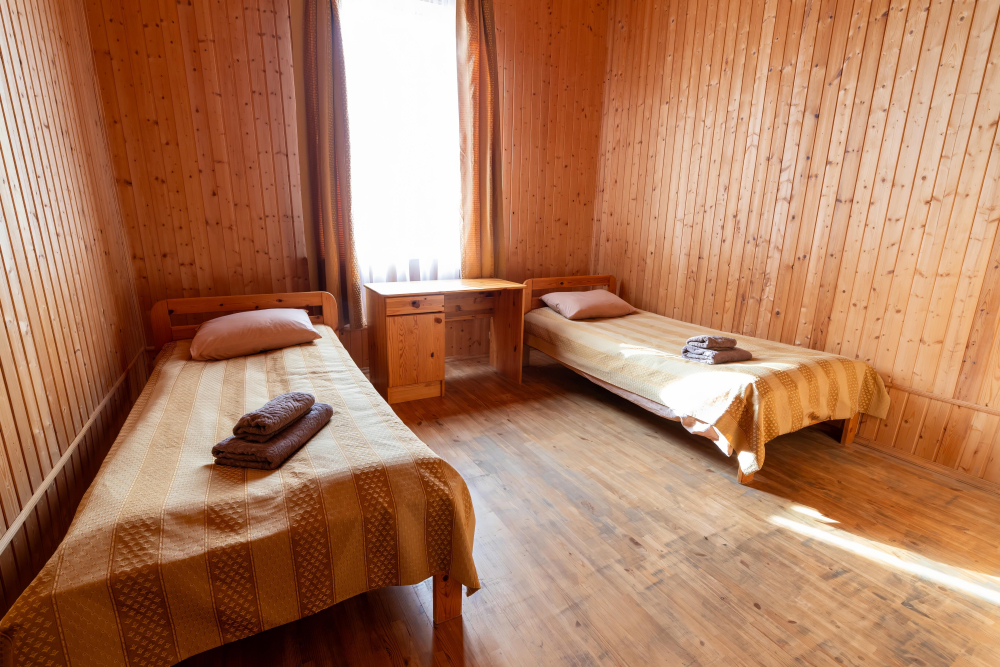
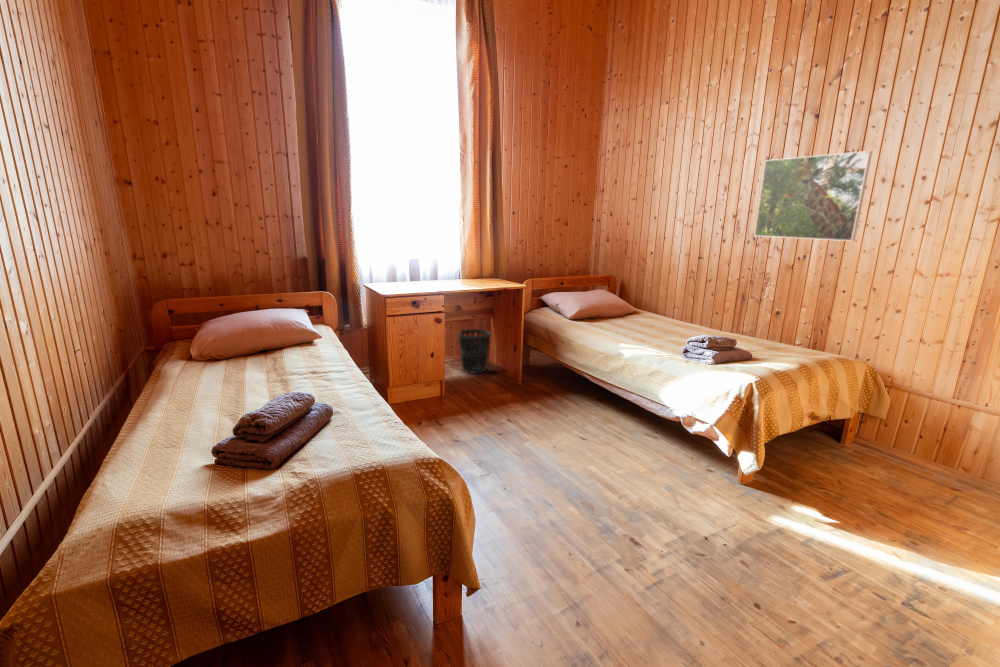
+ wastebasket (474, 351)
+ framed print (807, 198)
